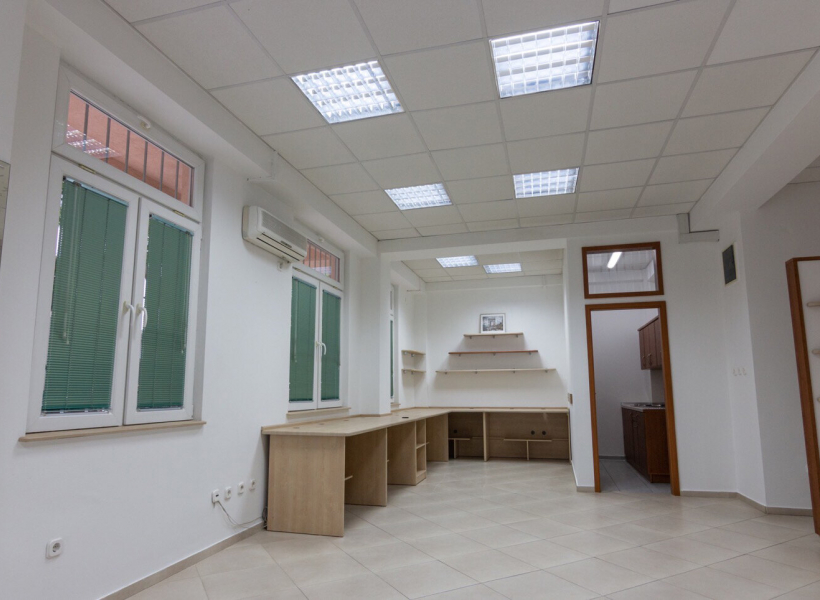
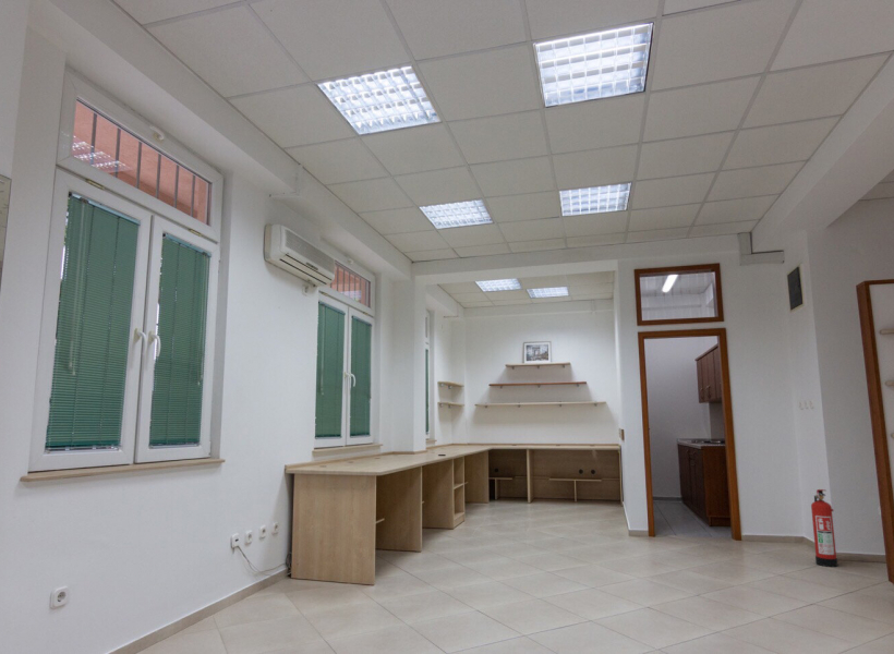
+ fire extinguisher (823, 525)
